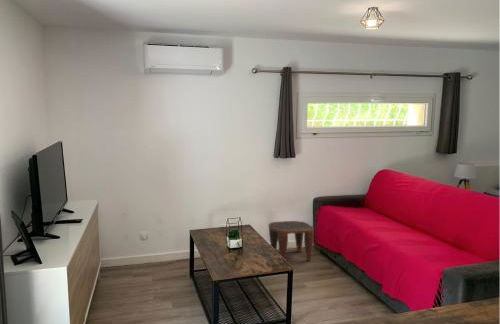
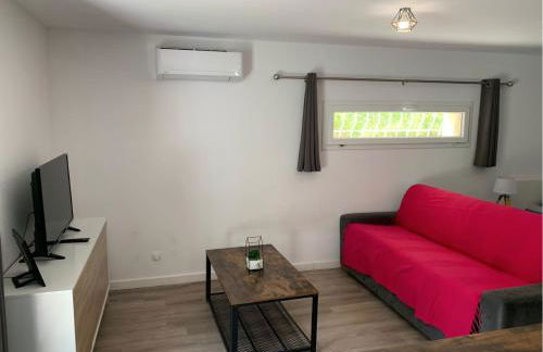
- stool (287, 241)
